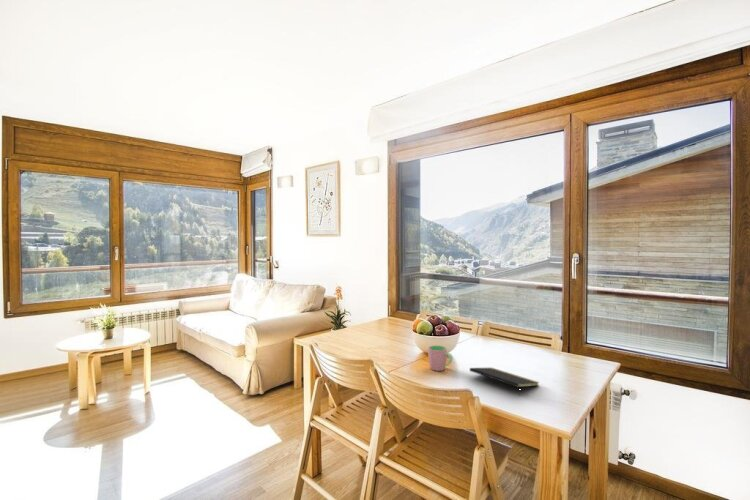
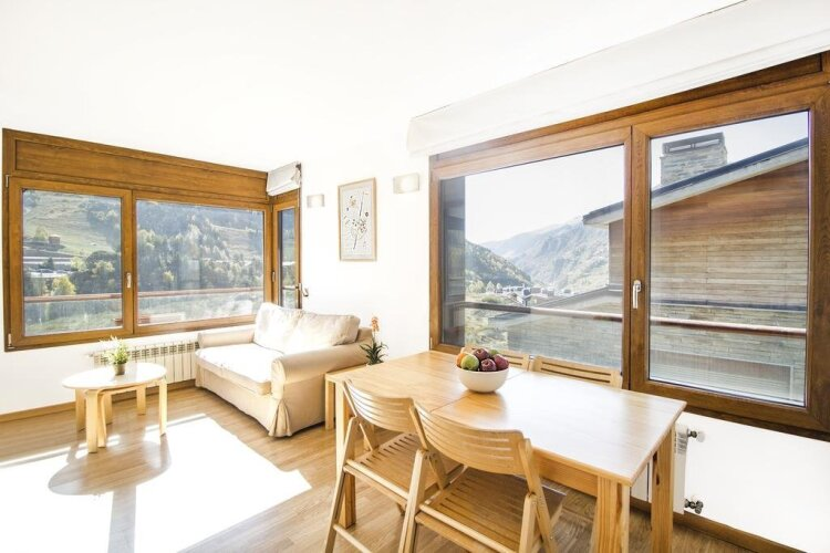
- cup (440, 358)
- notepad (503, 376)
